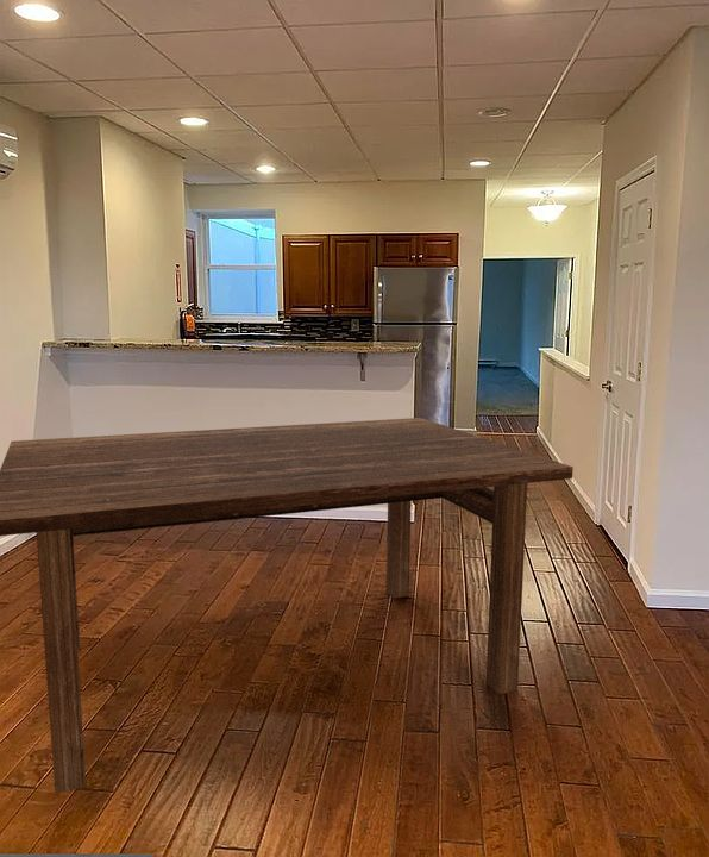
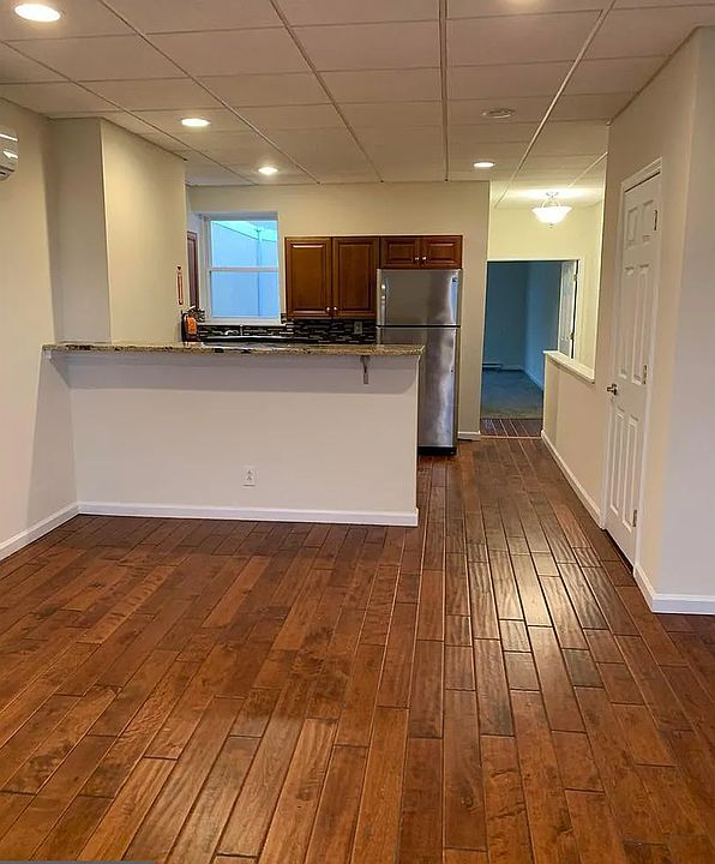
- dining table (268, 515)
